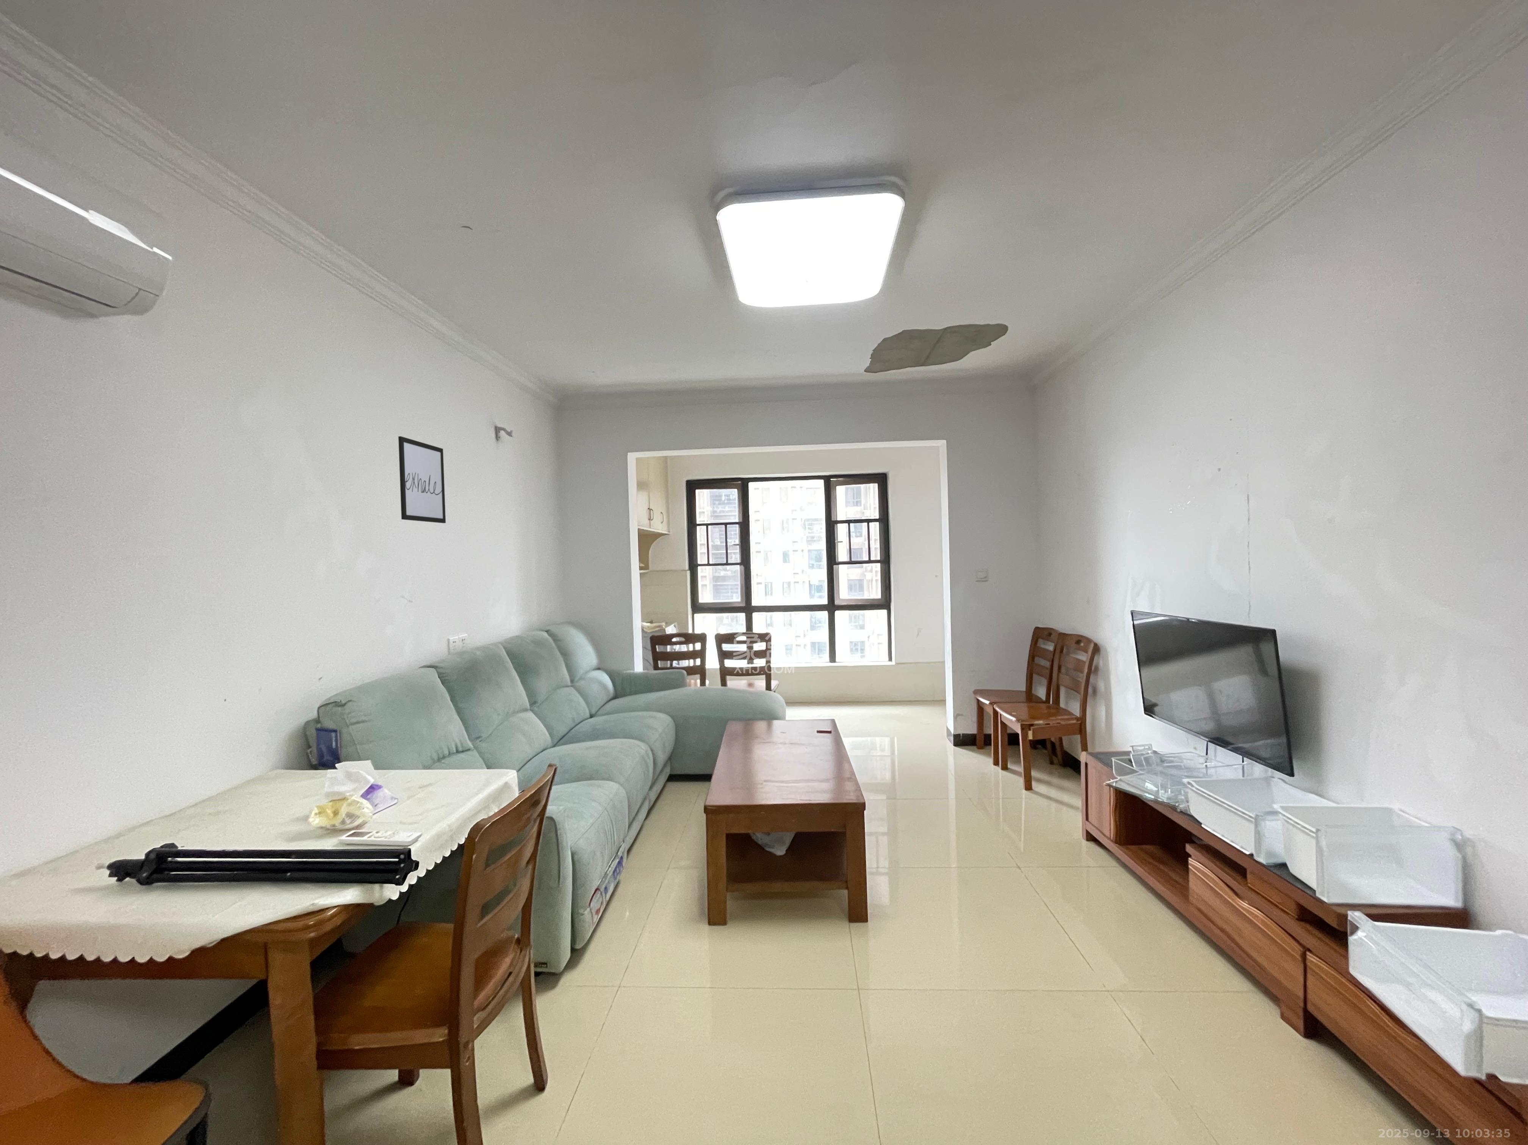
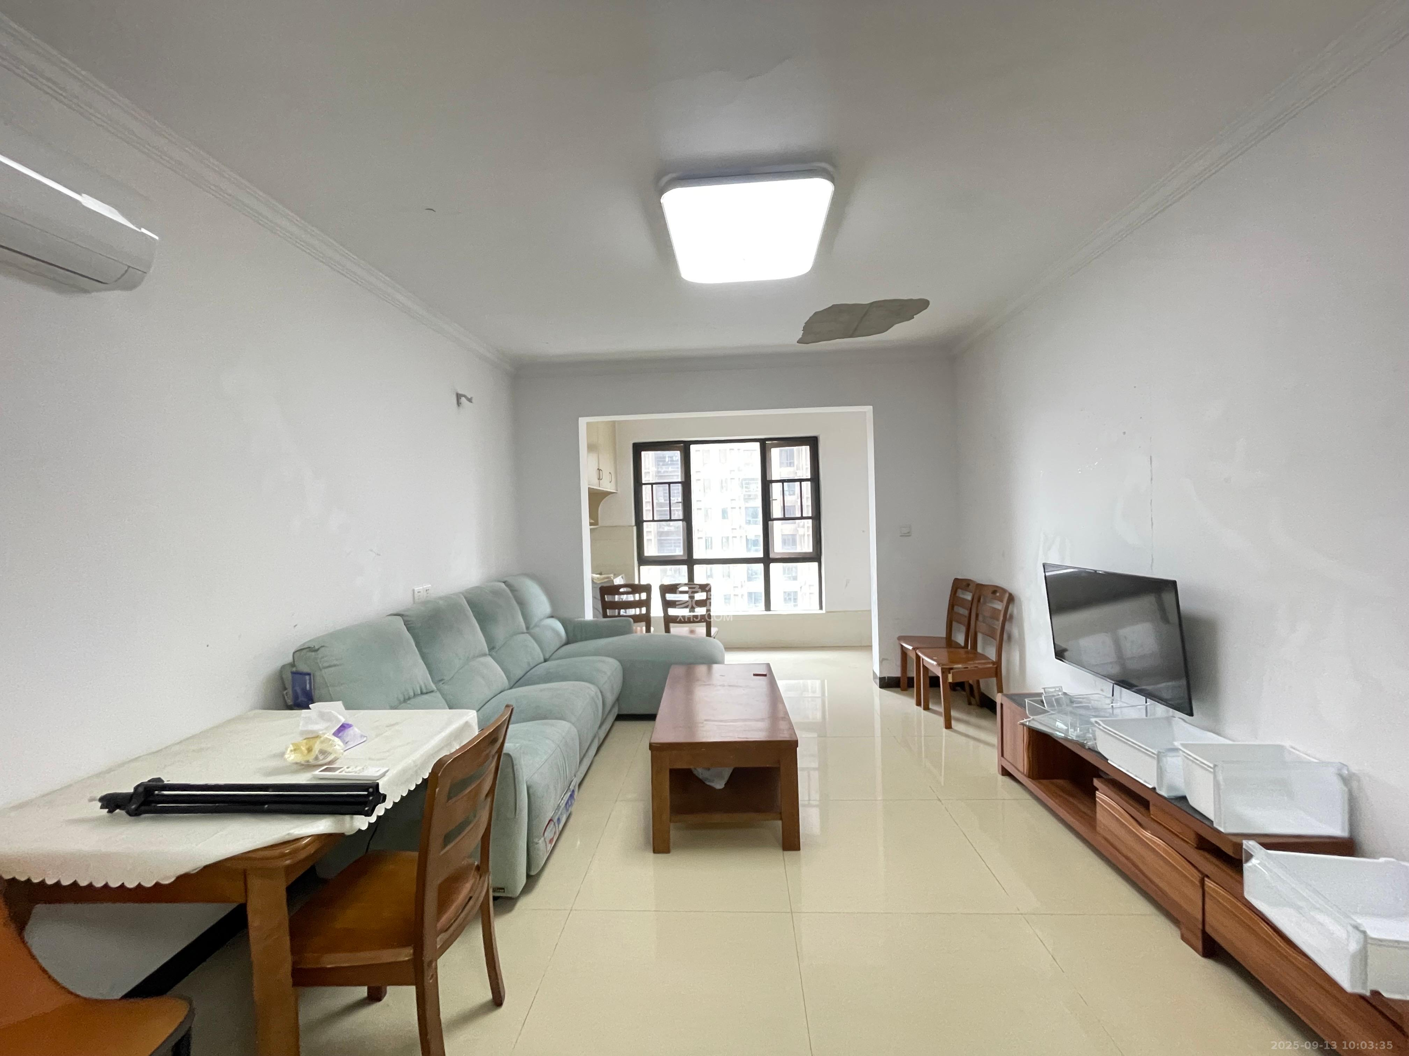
- wall art (424, 482)
